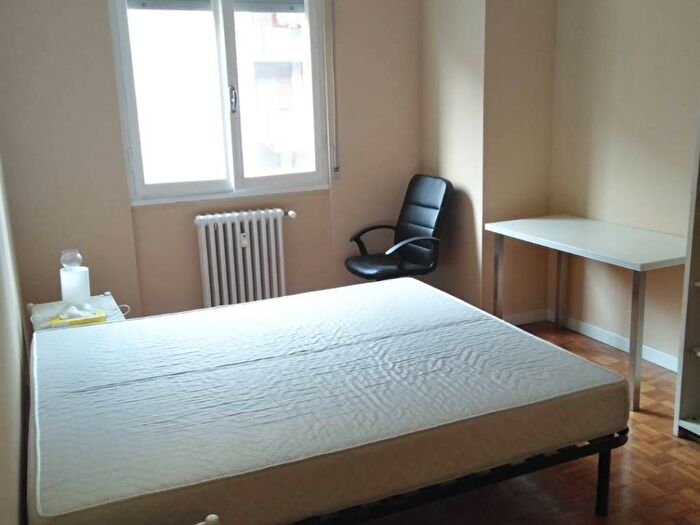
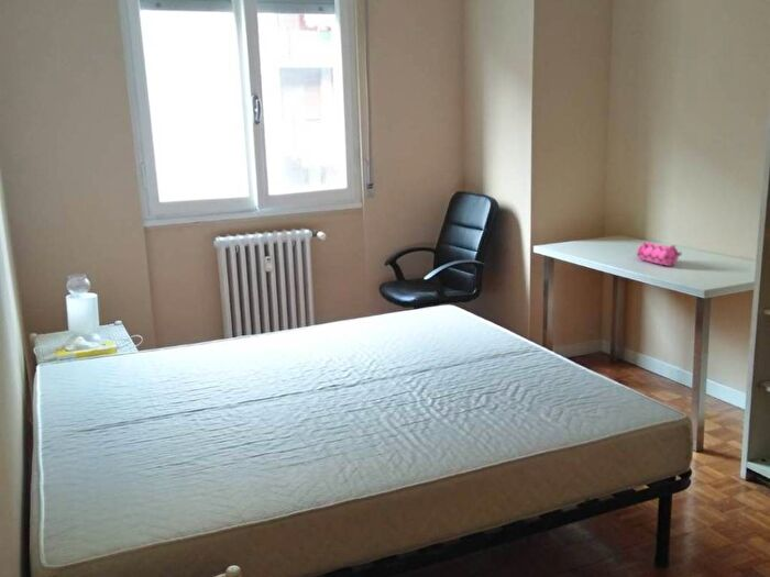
+ pencil case (657, 253)
